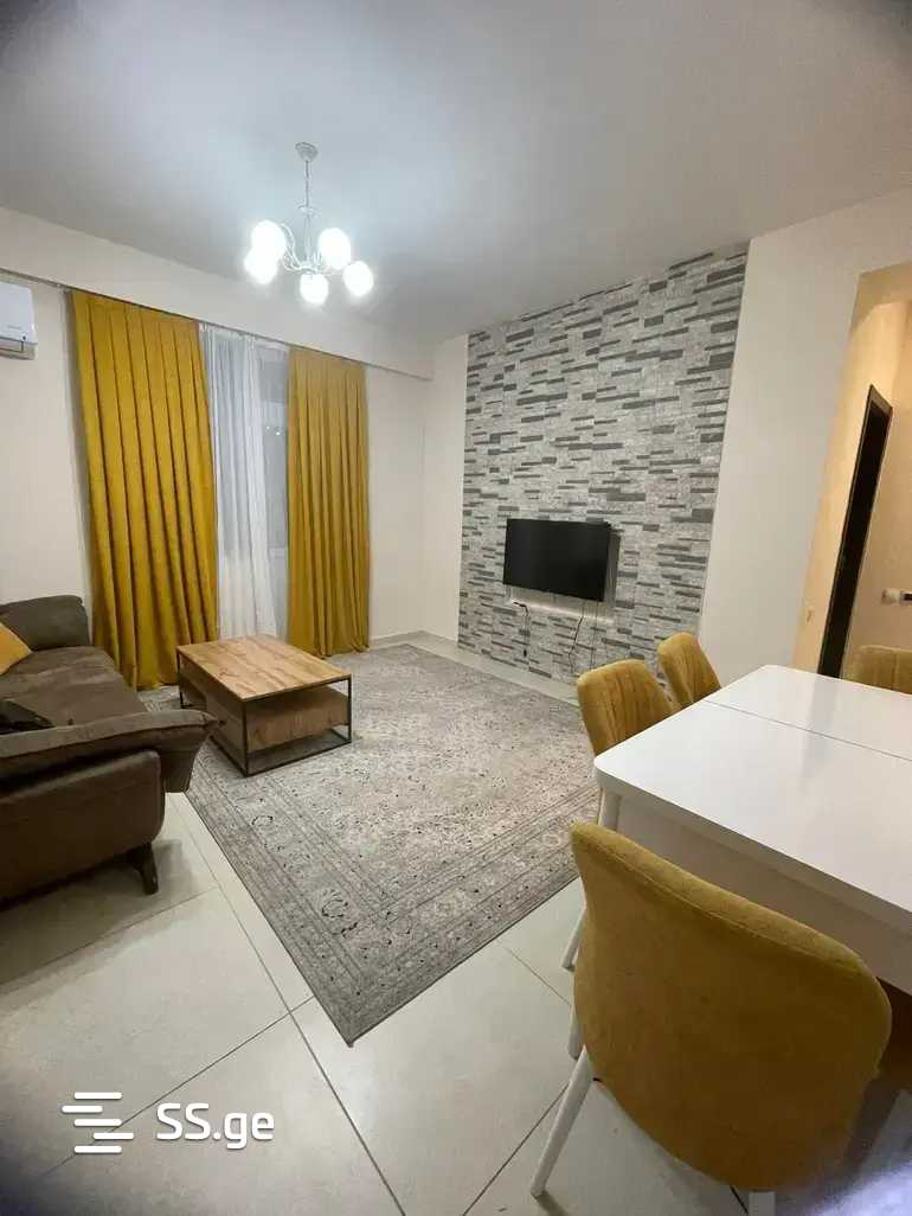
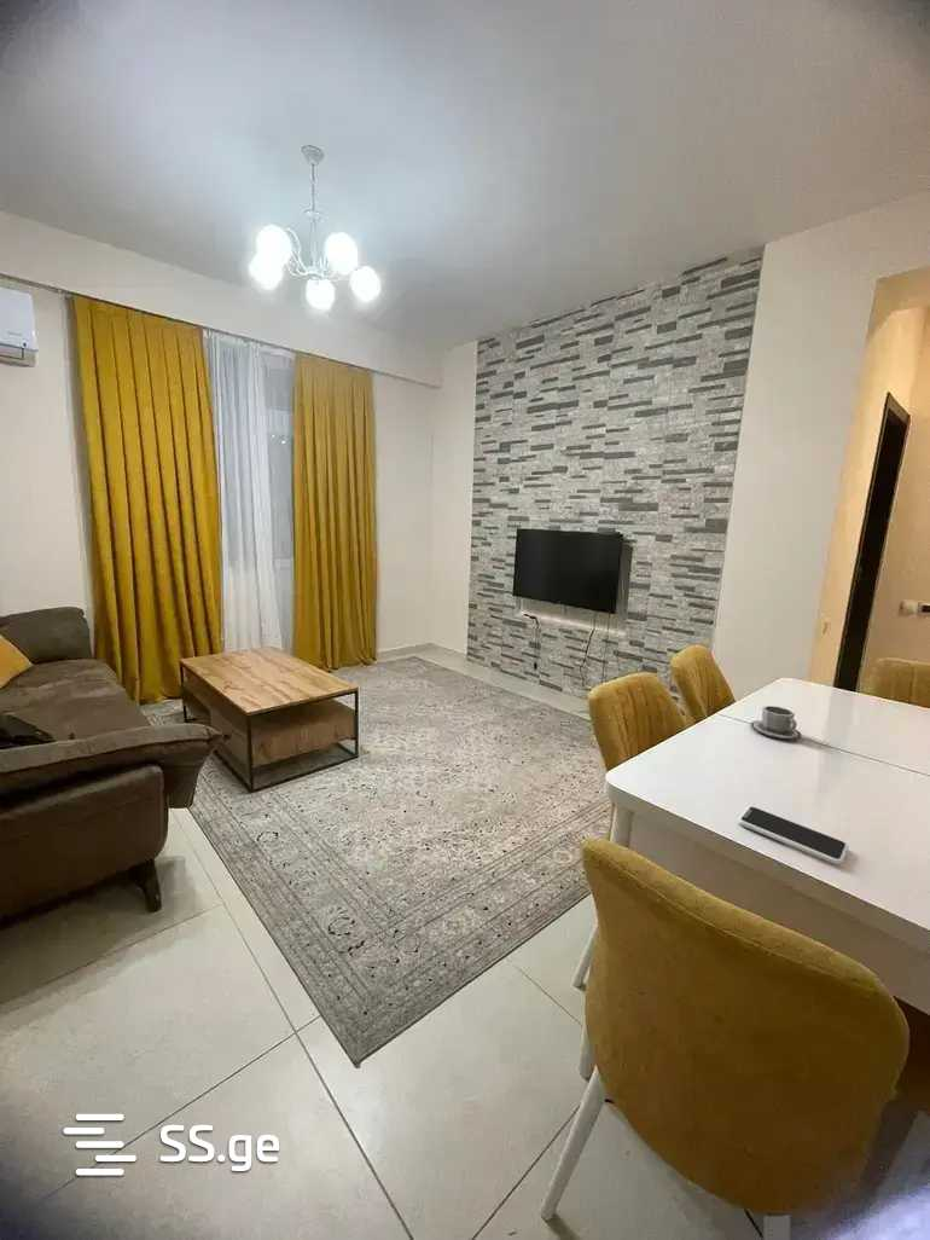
+ cup (777, 720)
+ smartphone (791, 833)
